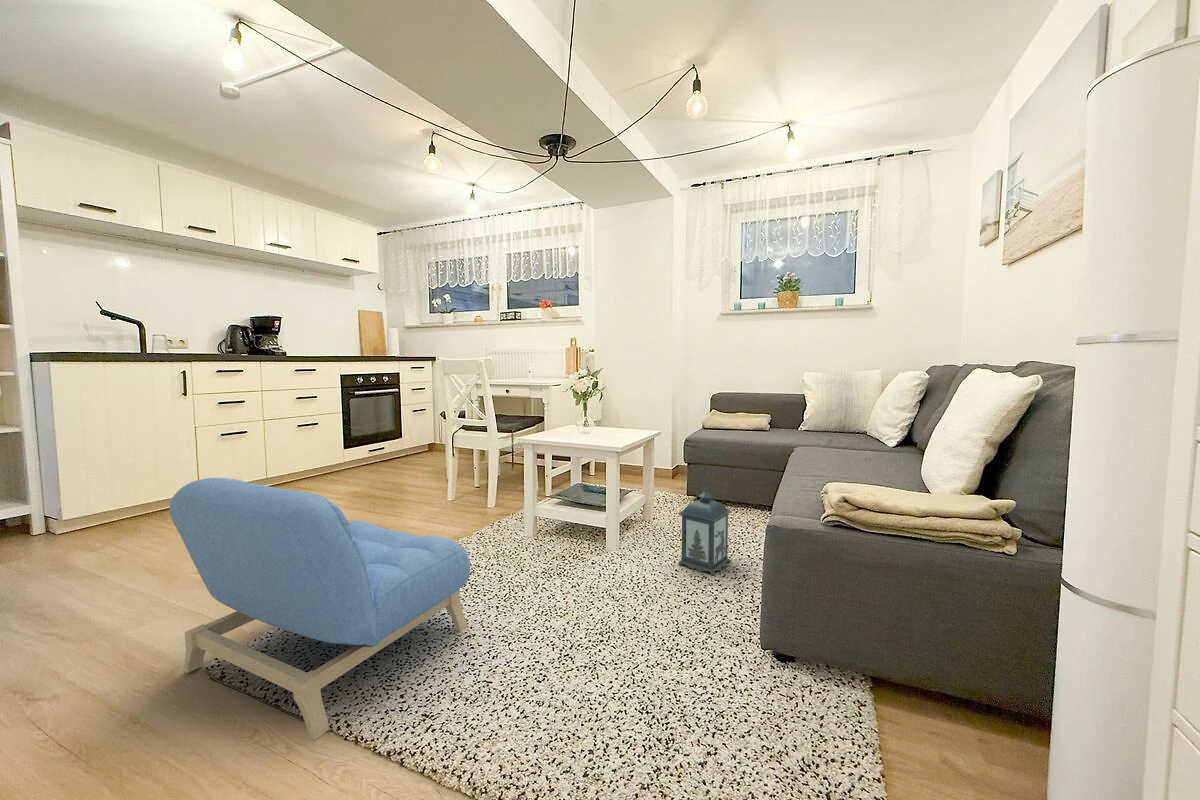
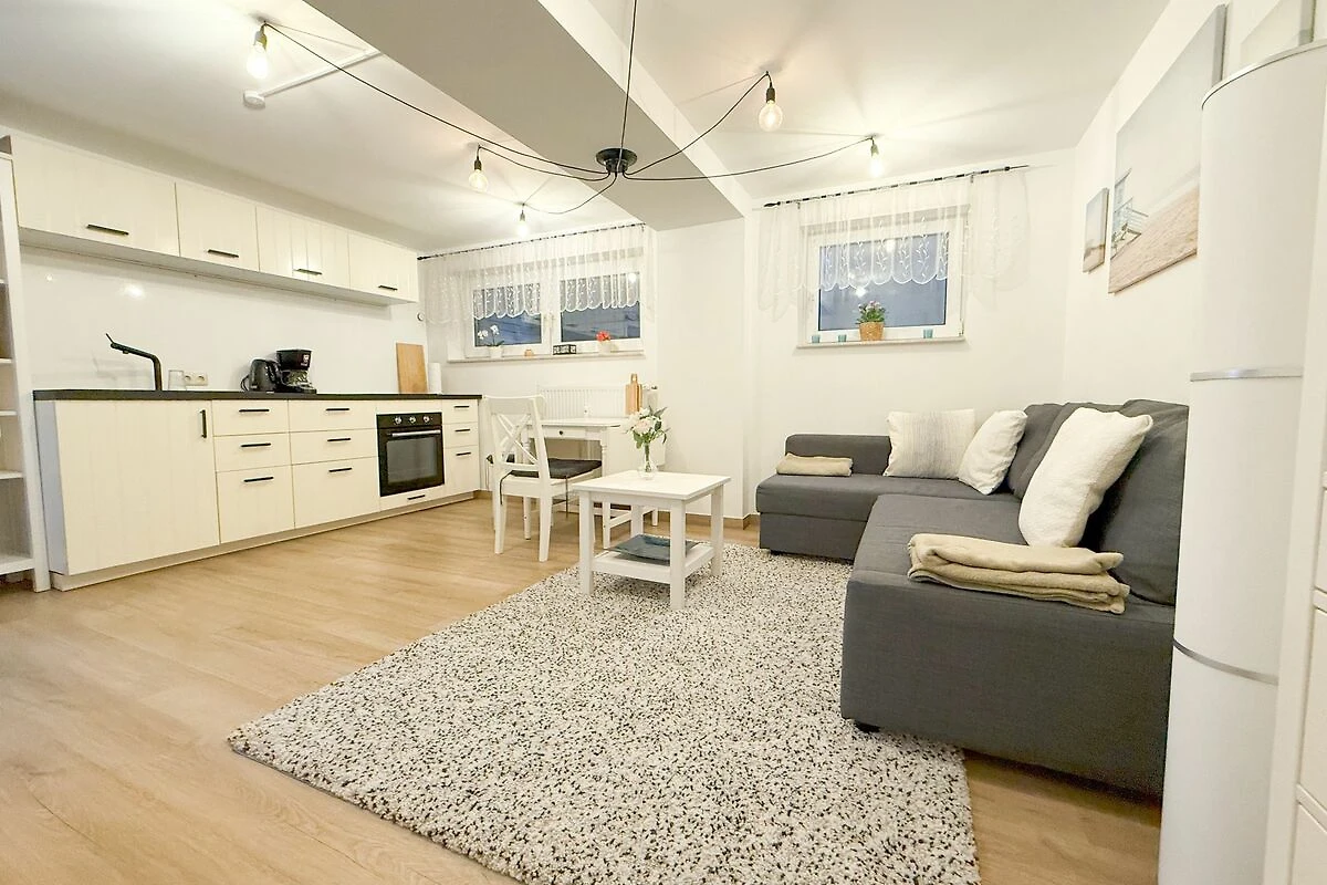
- lantern (705, 525)
- armchair (335, 558)
